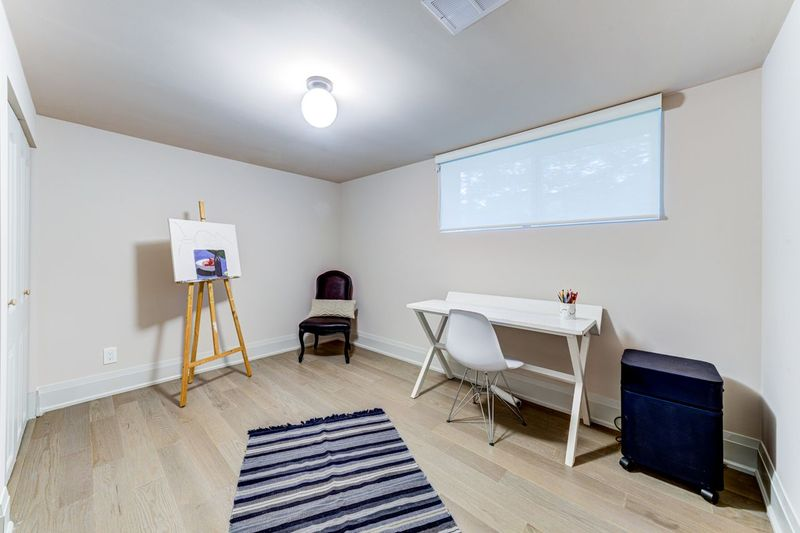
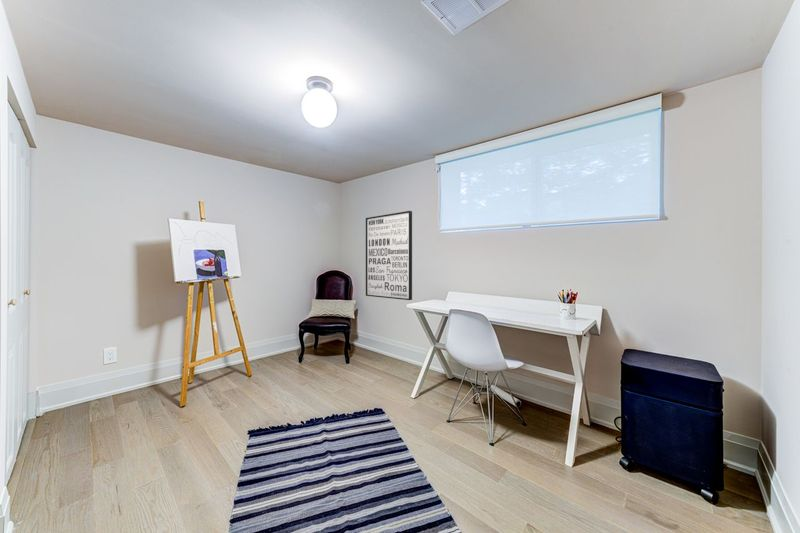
+ wall art (387, 256)
